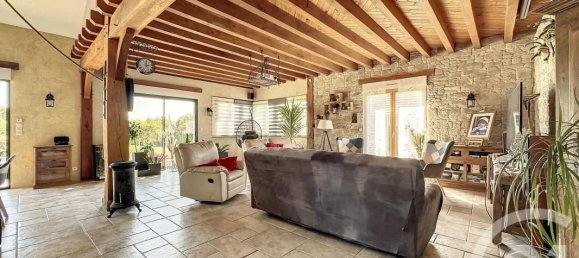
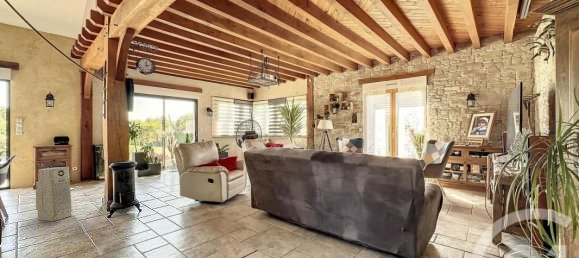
+ air purifier (53, 192)
